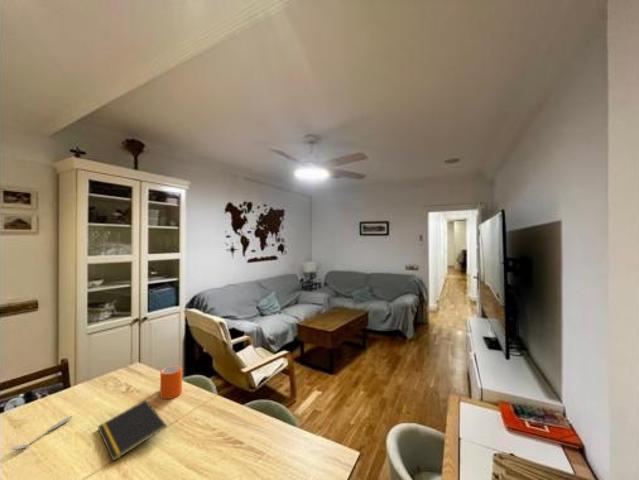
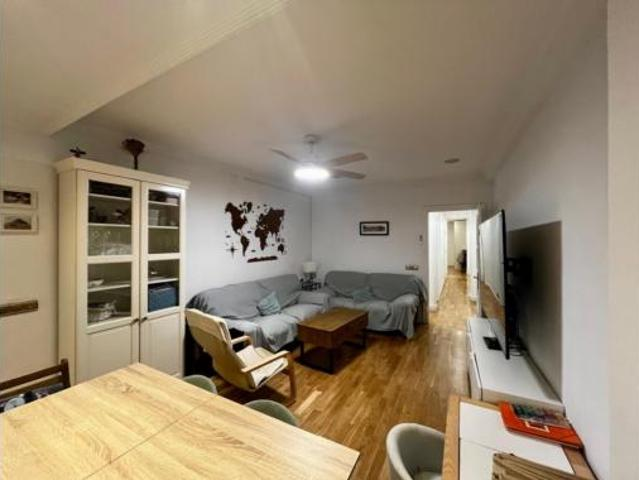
- notepad (131, 426)
- mug (168, 381)
- spoon (45, 432)
